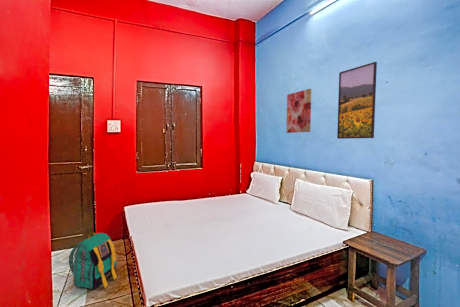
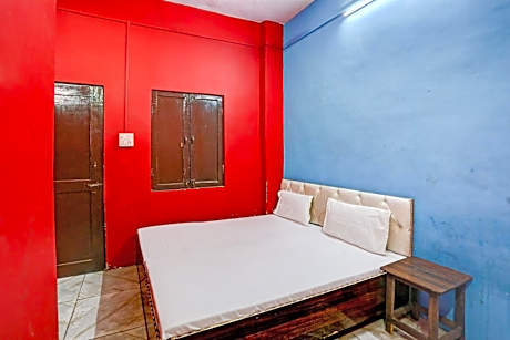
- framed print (355, 103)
- backpack (94, 257)
- wall art (298, 112)
